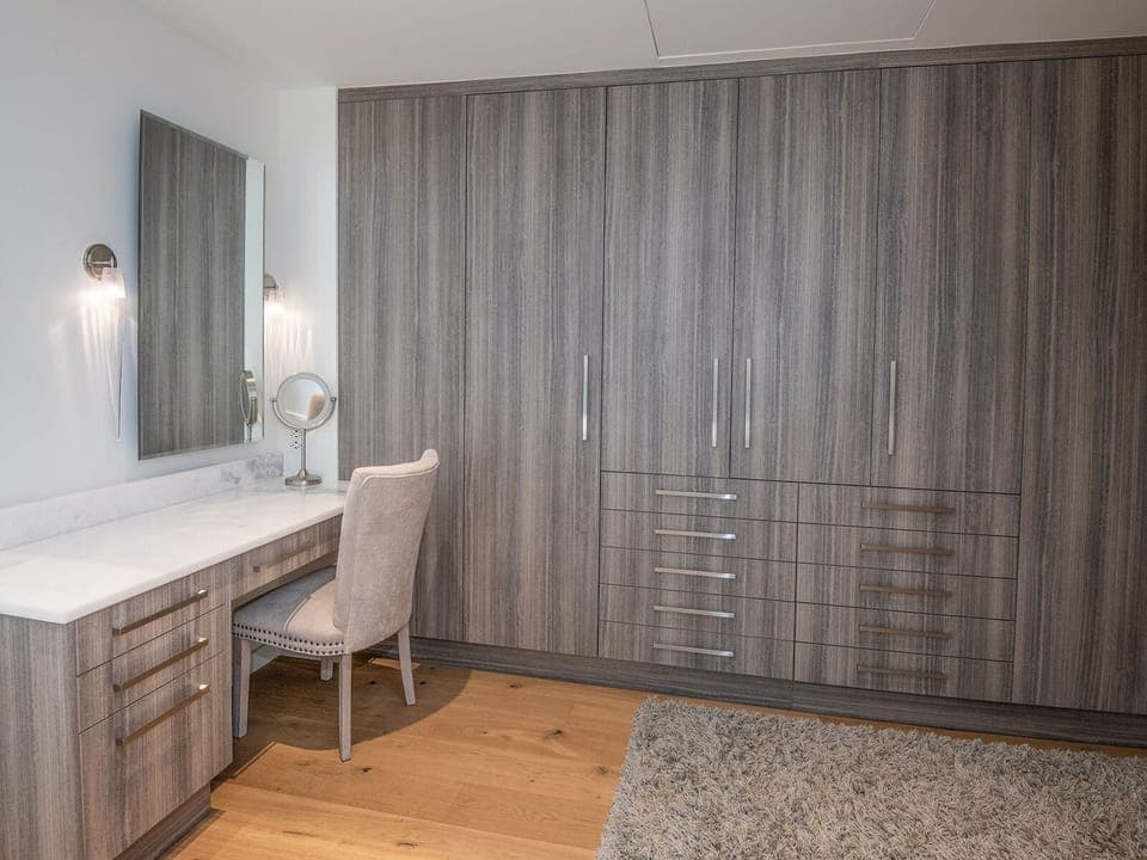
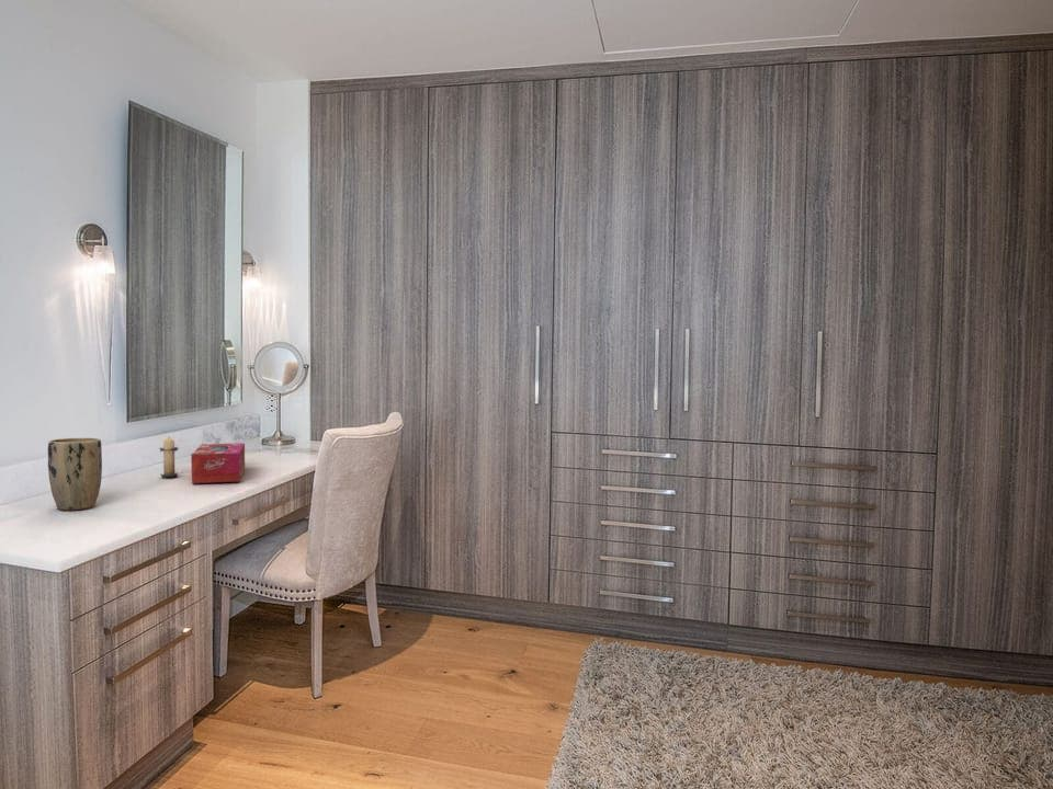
+ candle (169, 456)
+ tissue box (219, 461)
+ plant pot (75, 473)
